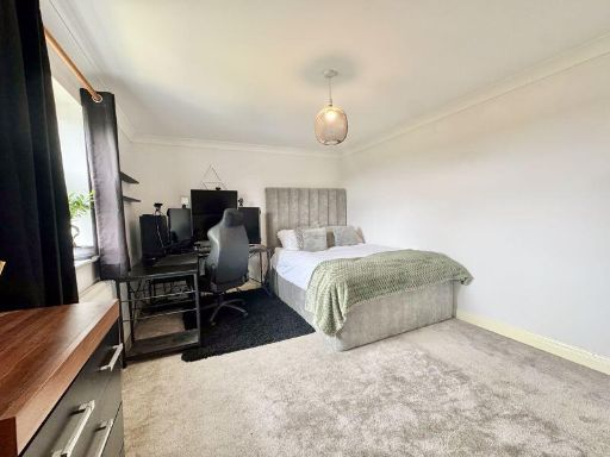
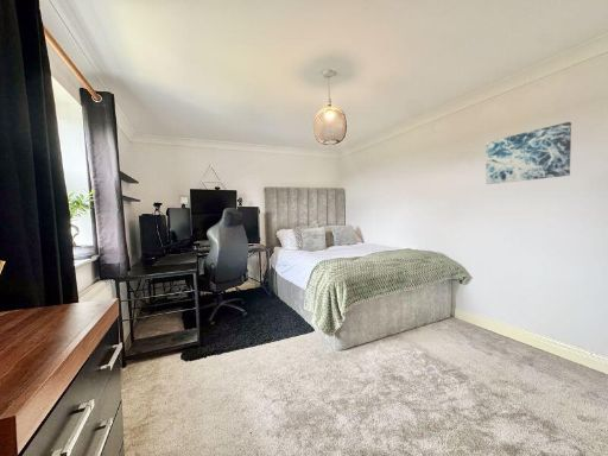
+ wall art (522, 157)
